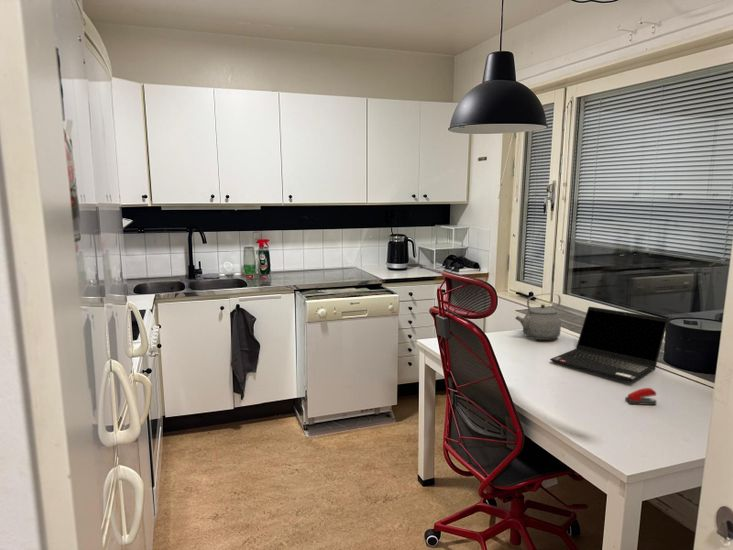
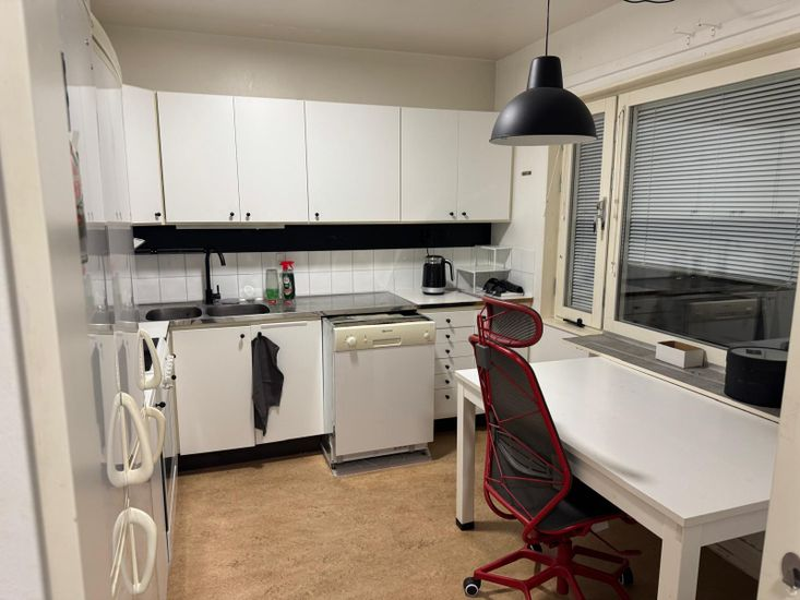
- tea kettle (537, 316)
- stapler (642, 395)
- laptop computer (608, 340)
